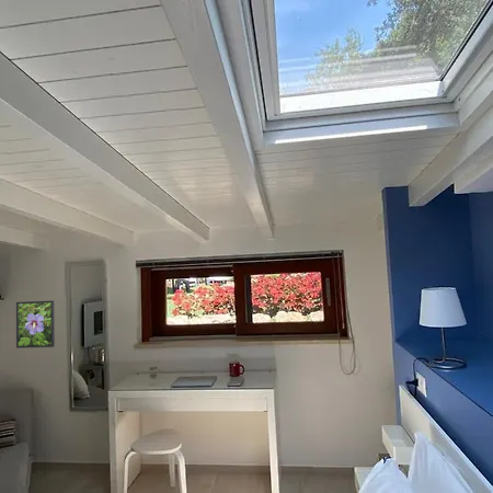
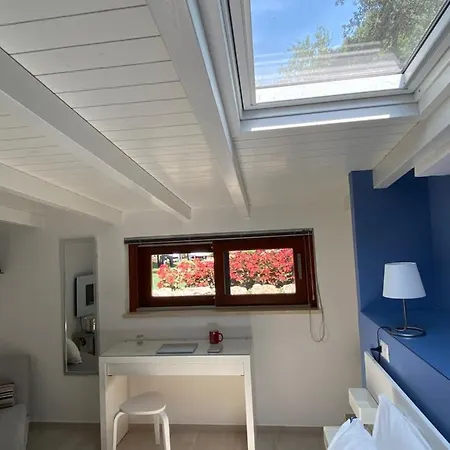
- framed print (35, 324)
